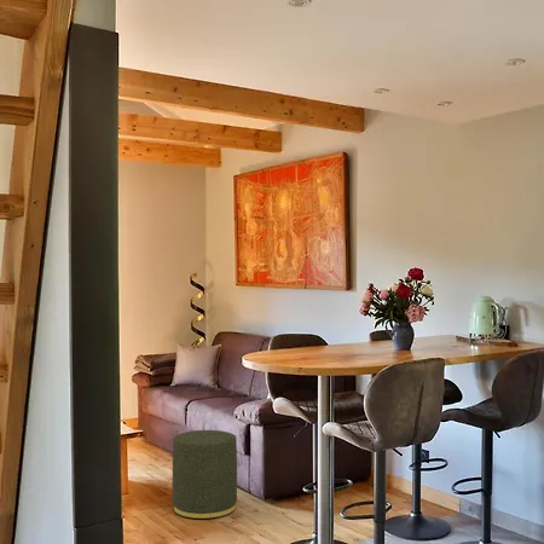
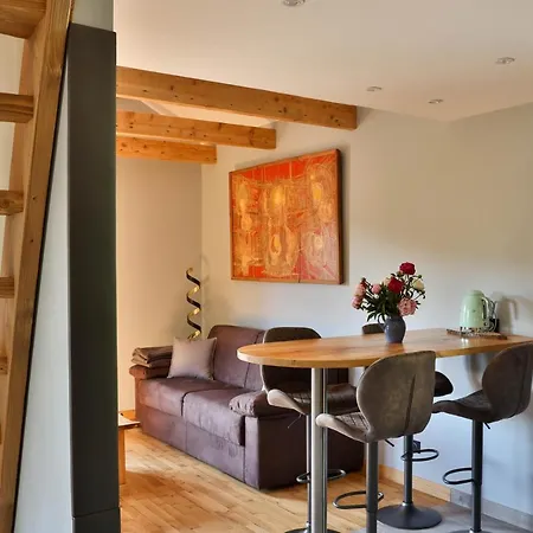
- ottoman (204, 471)
